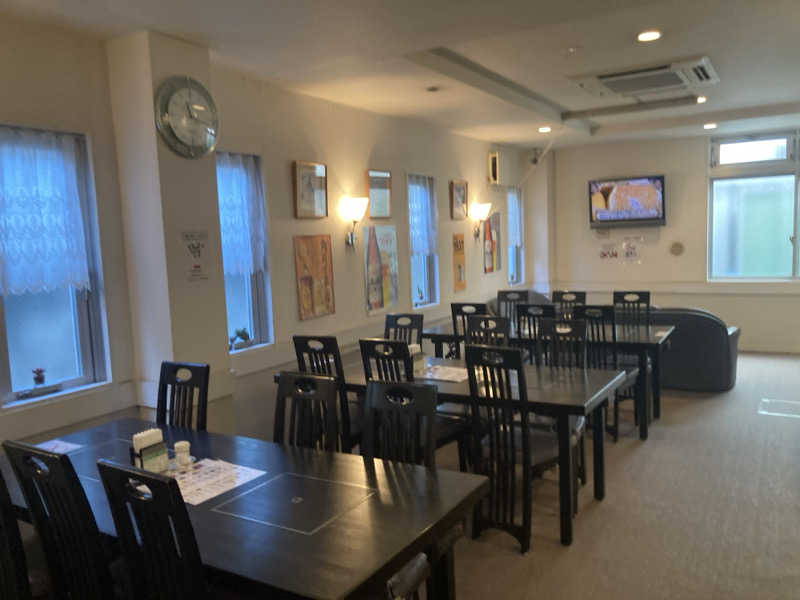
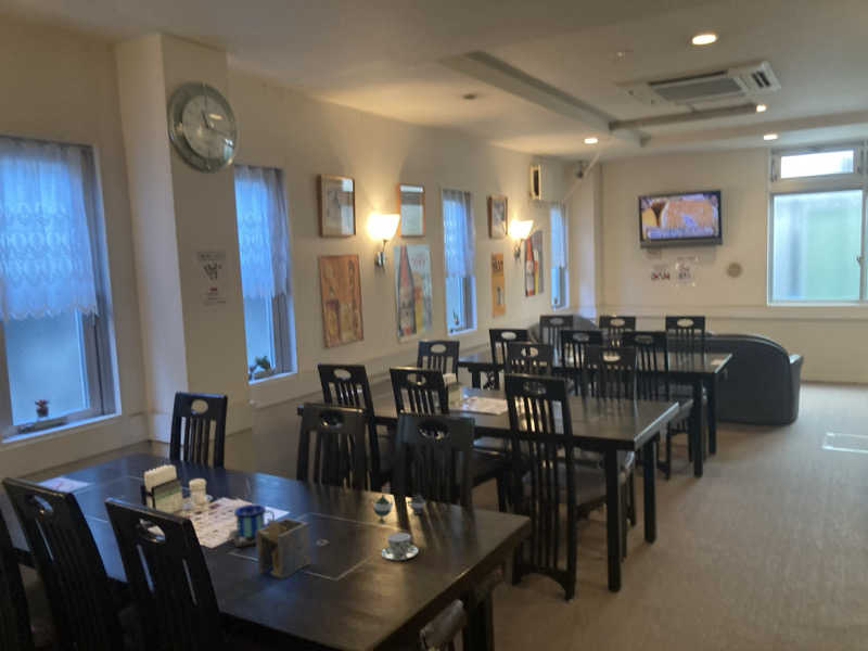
+ teacup (399, 545)
+ mug (252, 506)
+ napkin holder (282, 540)
+ teapot (392, 503)
